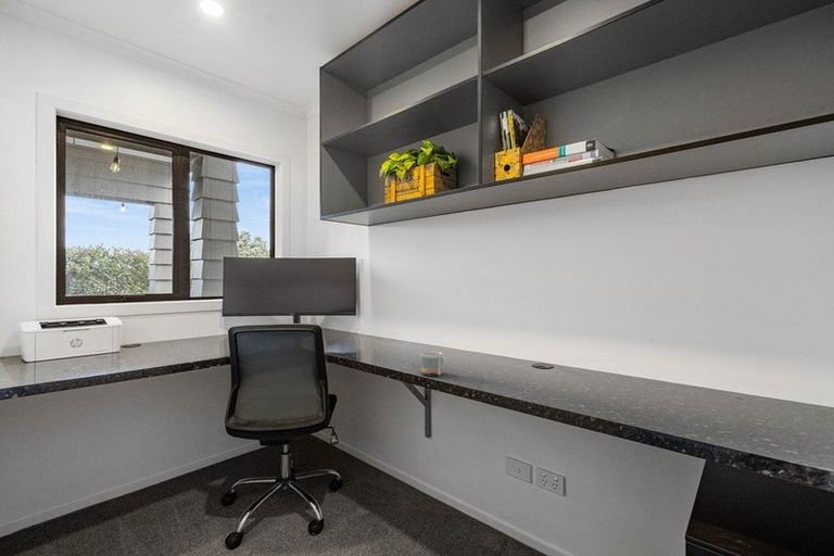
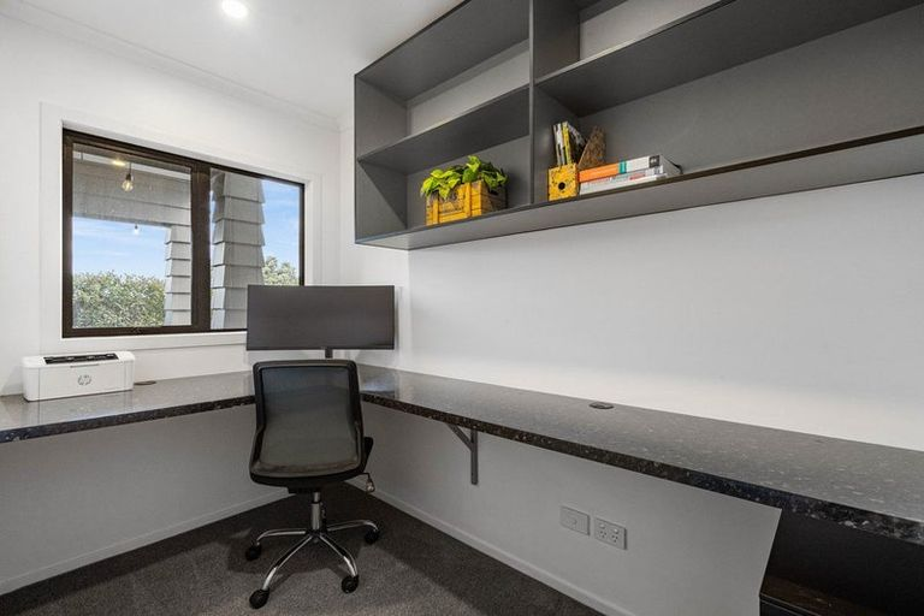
- mug (434, 364)
